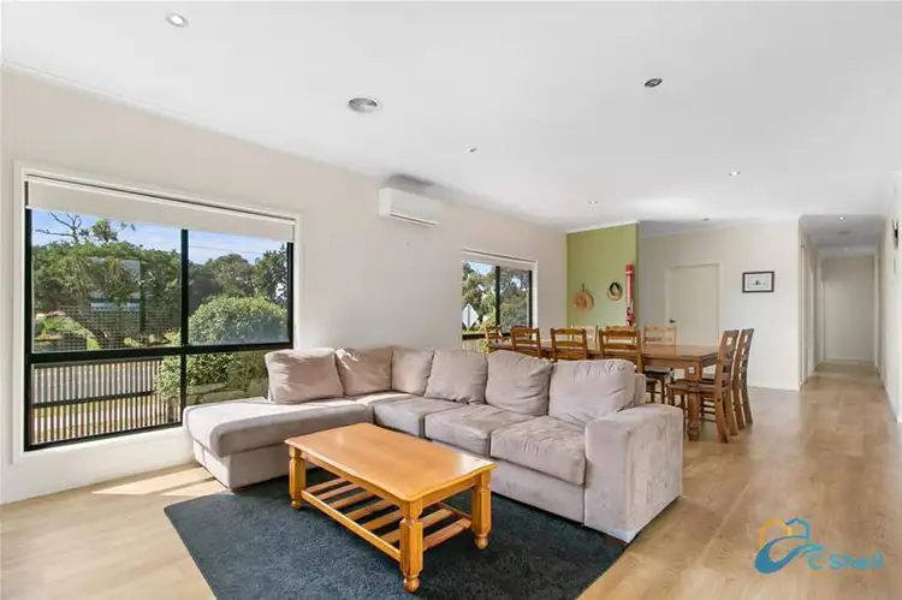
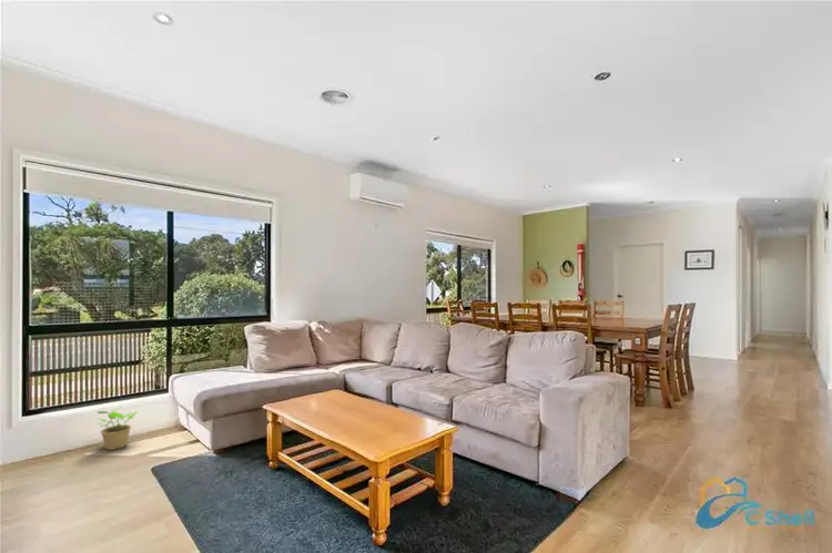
+ potted plant (113, 426)
